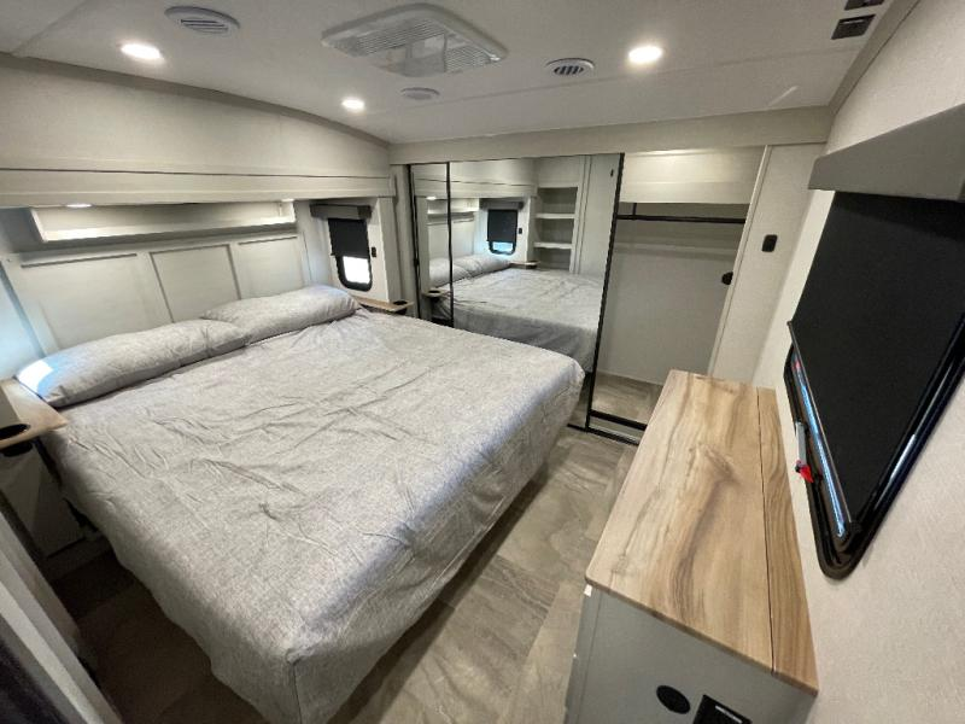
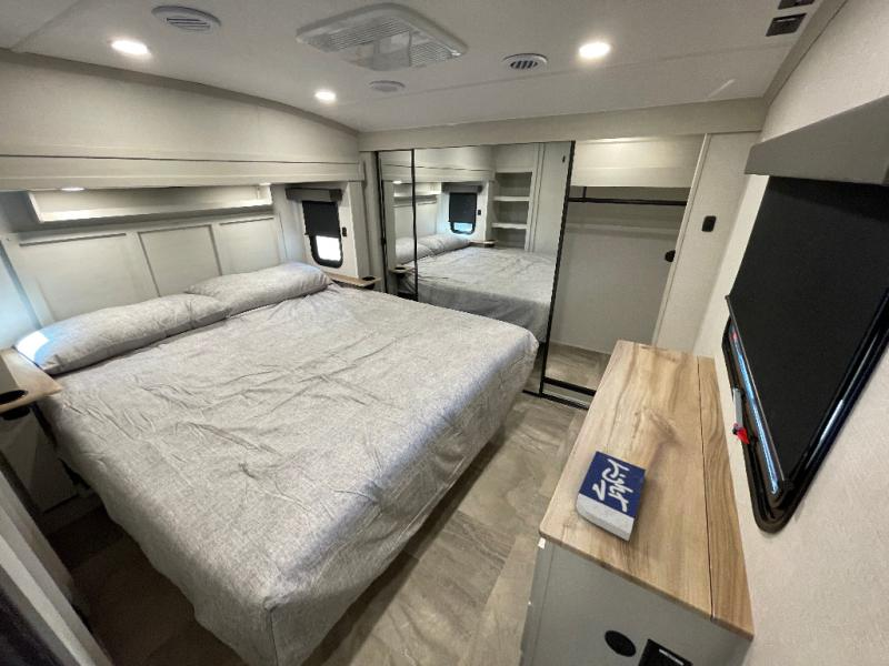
+ book (610, 490)
